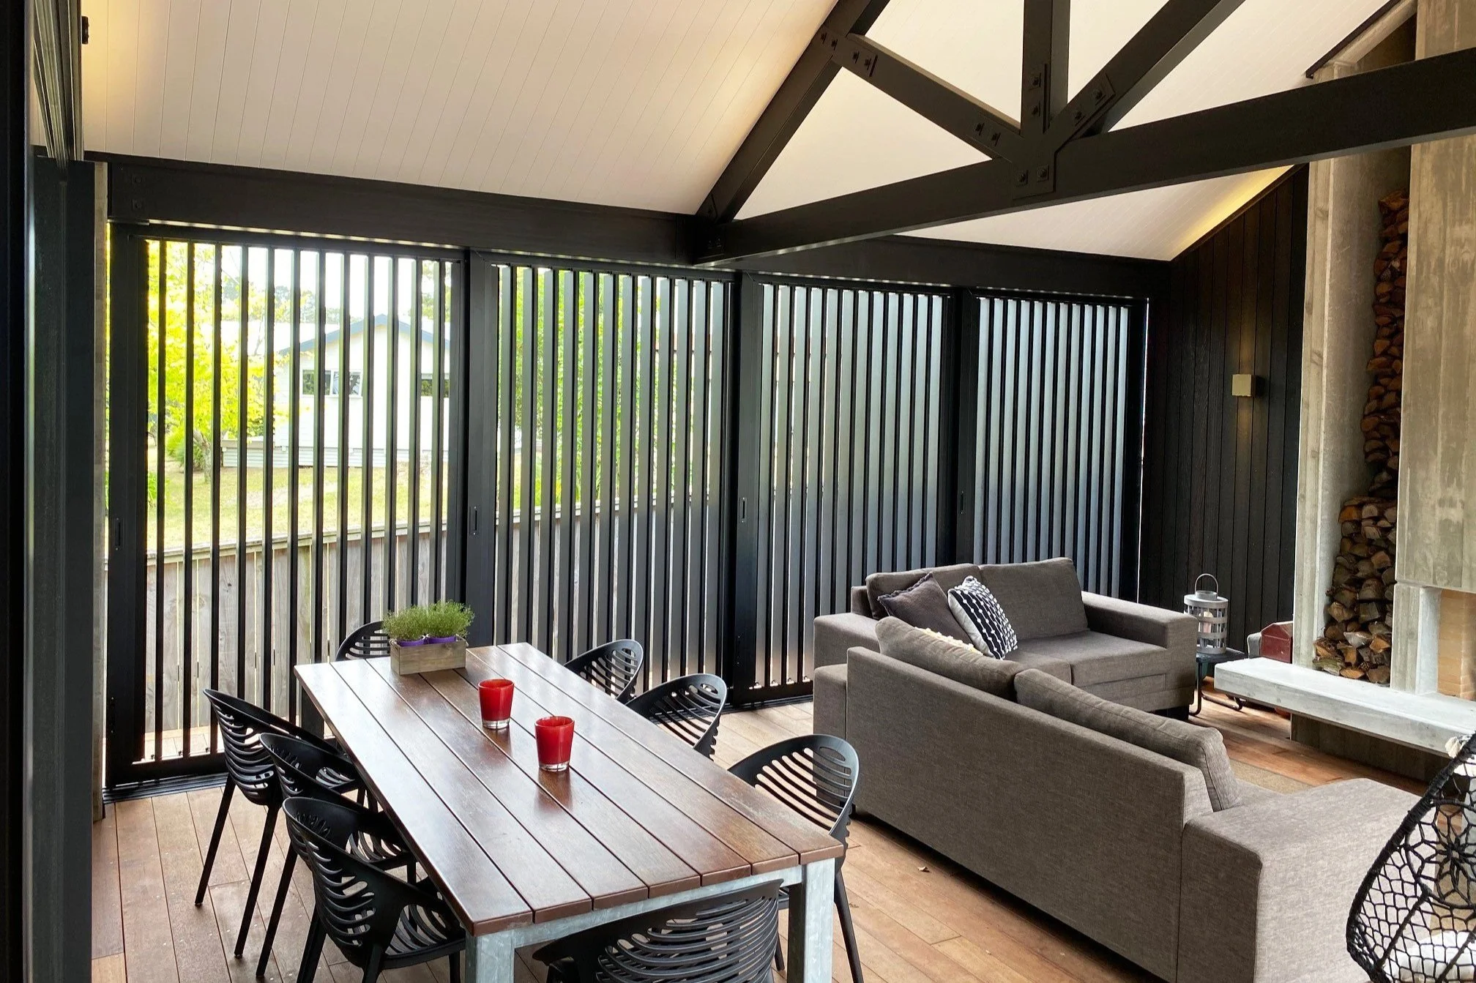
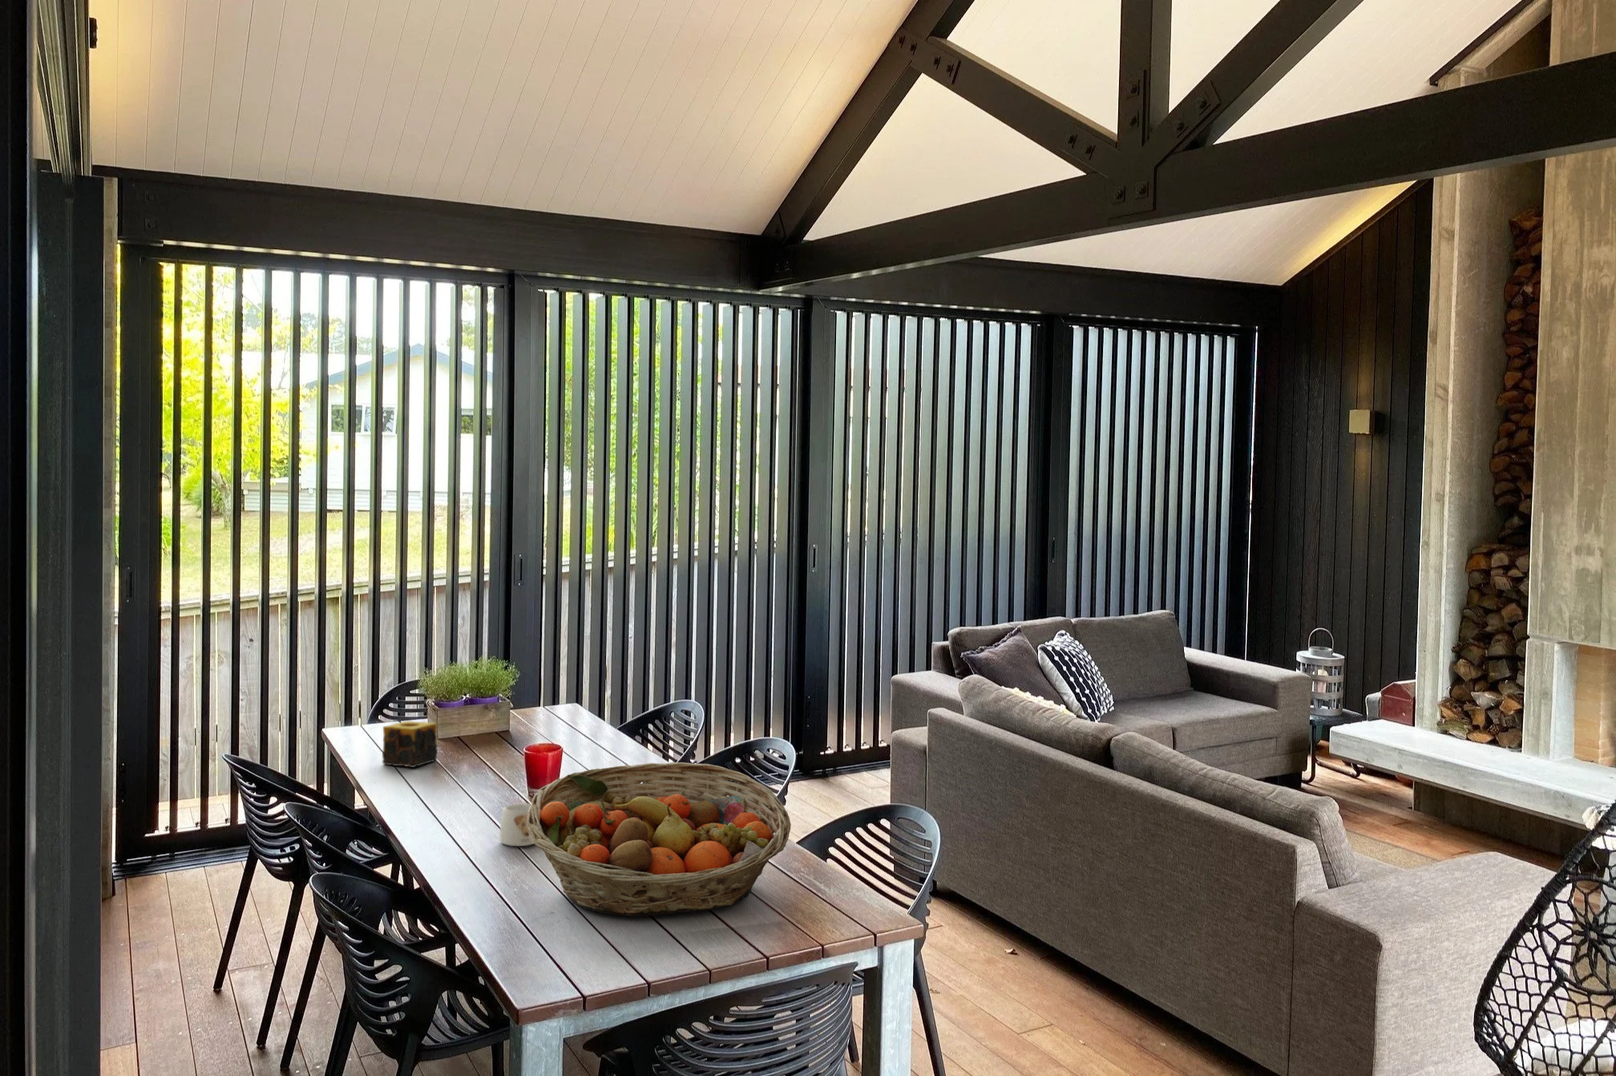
+ fruit basket (660, 836)
+ candle (410, 743)
+ mug (526, 825)
